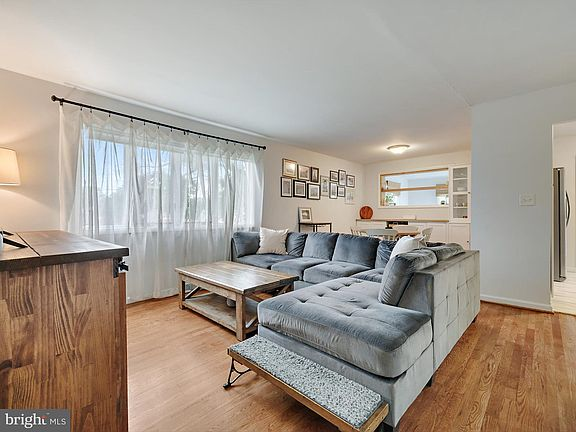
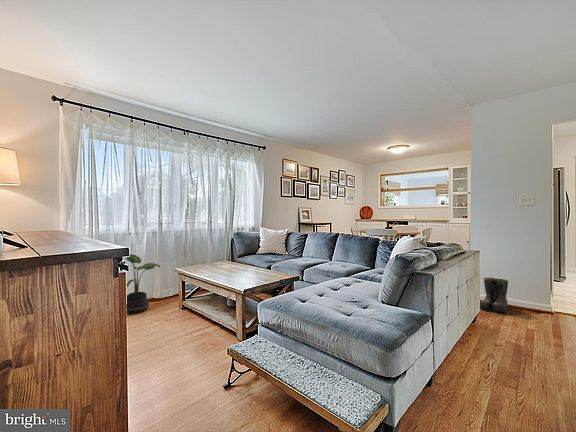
+ potted plant (139, 280)
+ boots (494, 293)
